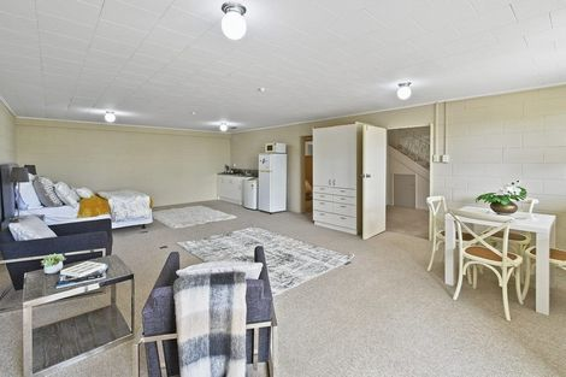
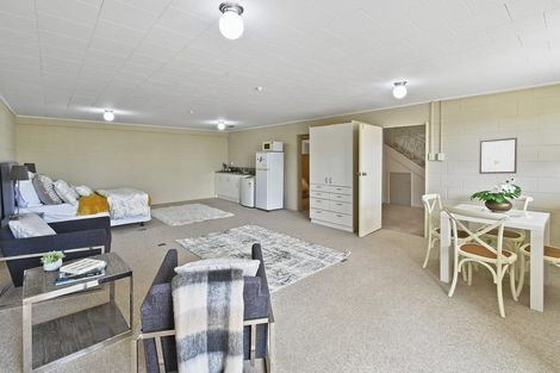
+ wall art (497, 156)
